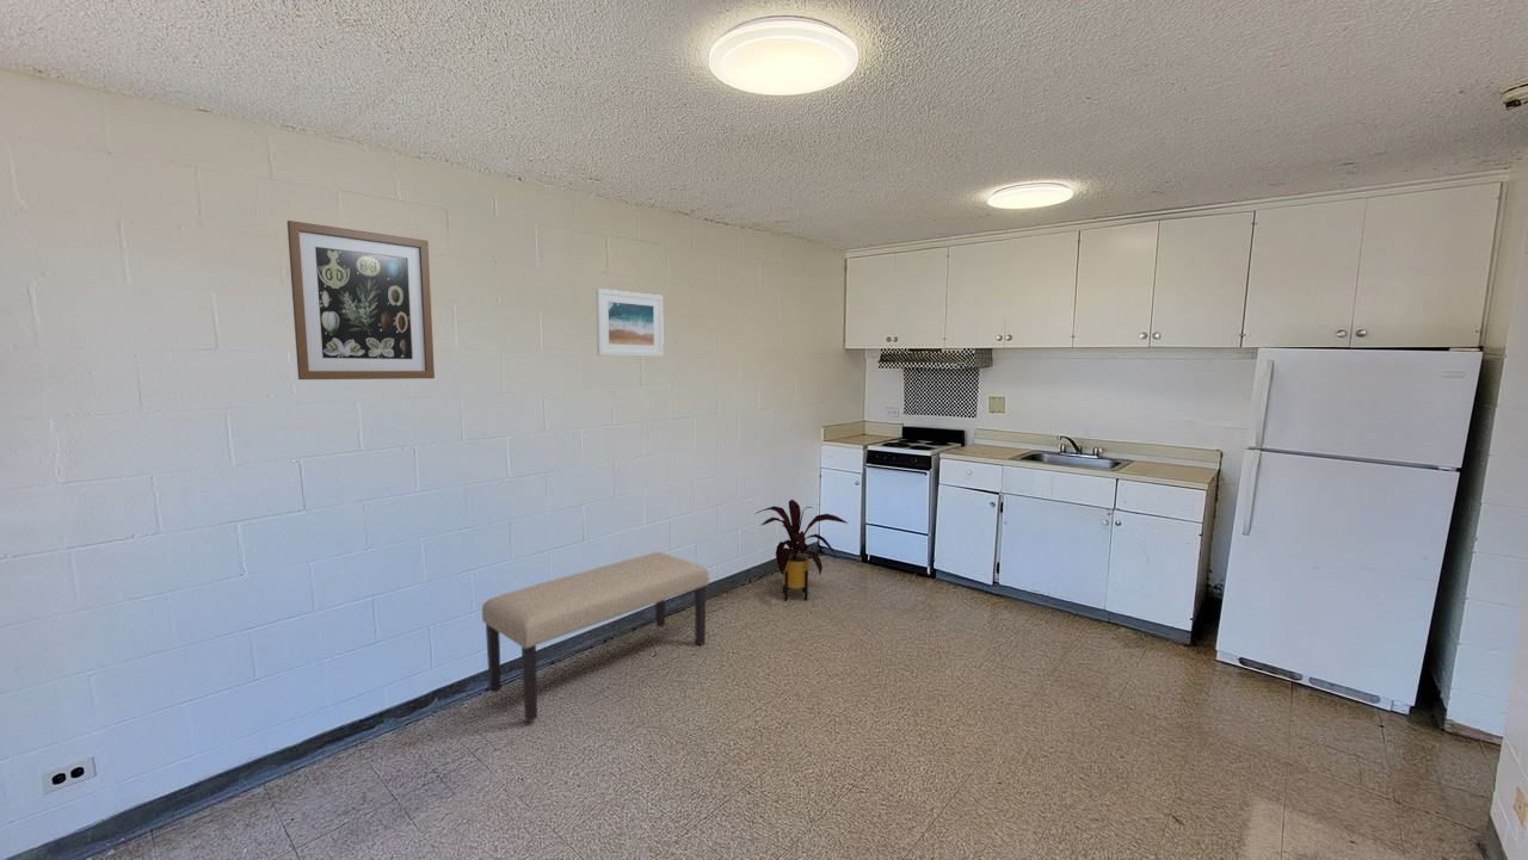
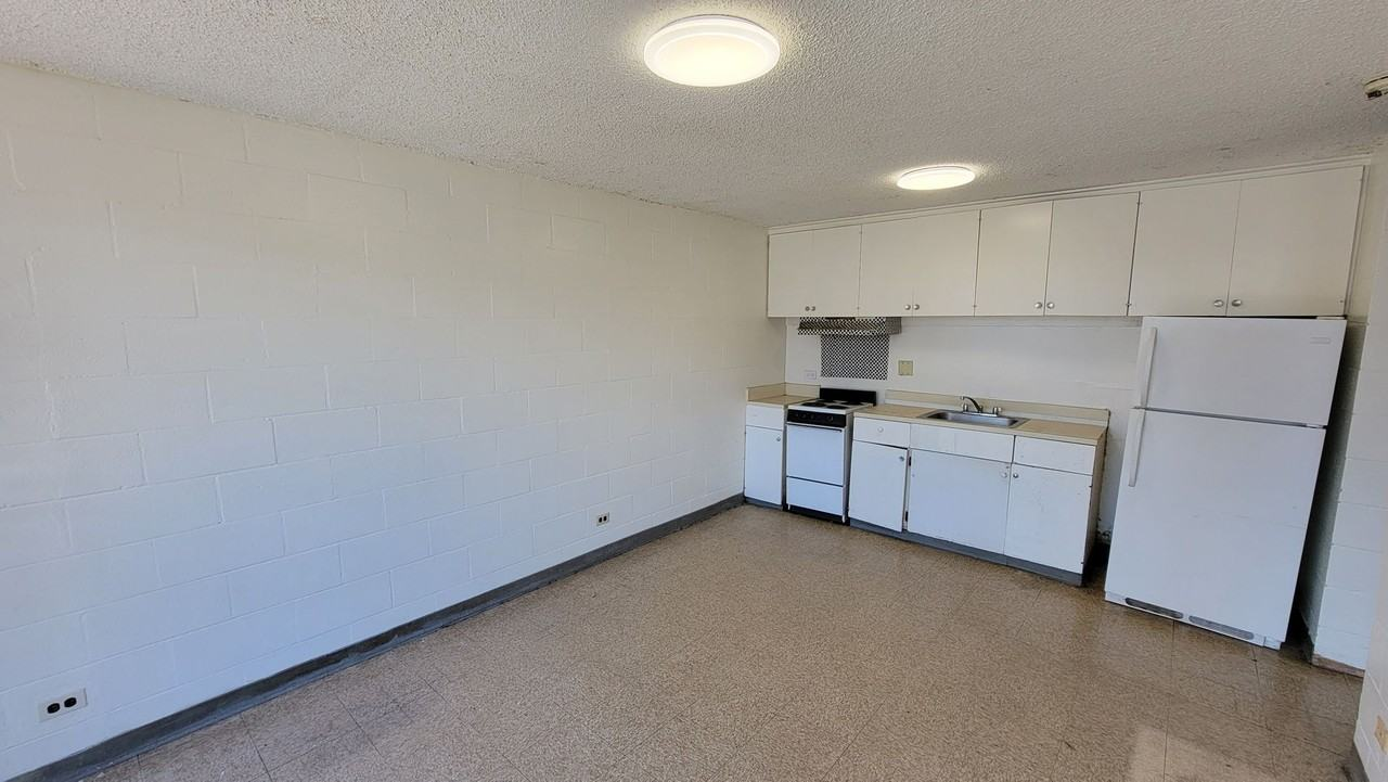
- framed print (630, 323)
- wall art (366, 305)
- house plant (790, 550)
- bench (604, 620)
